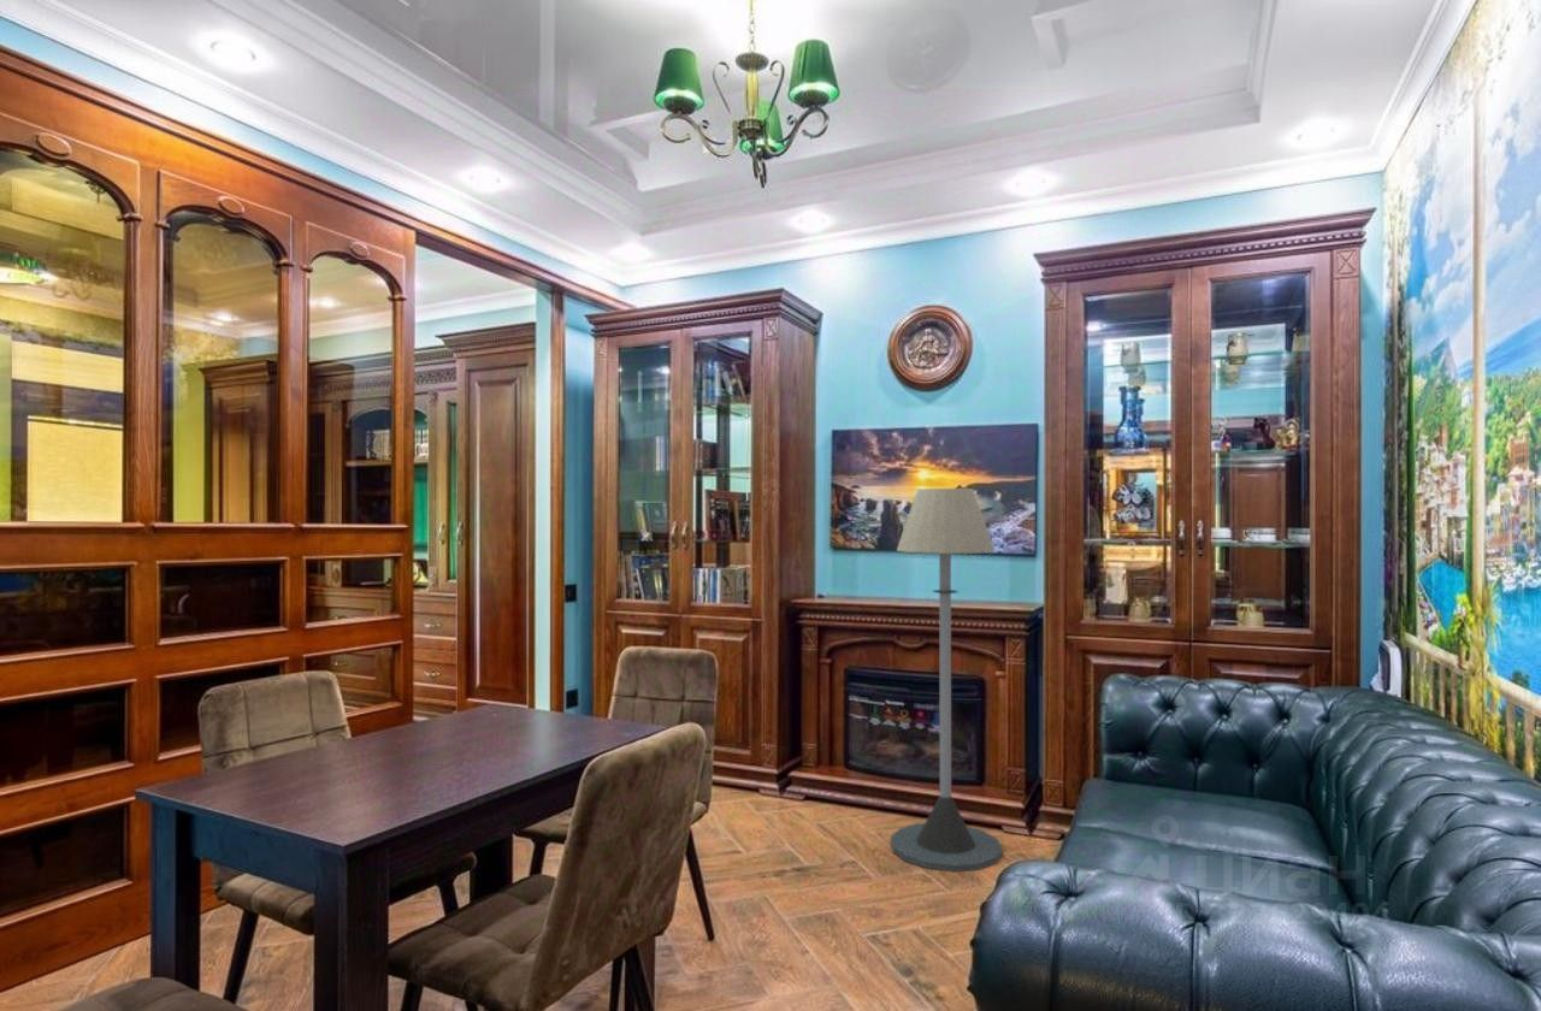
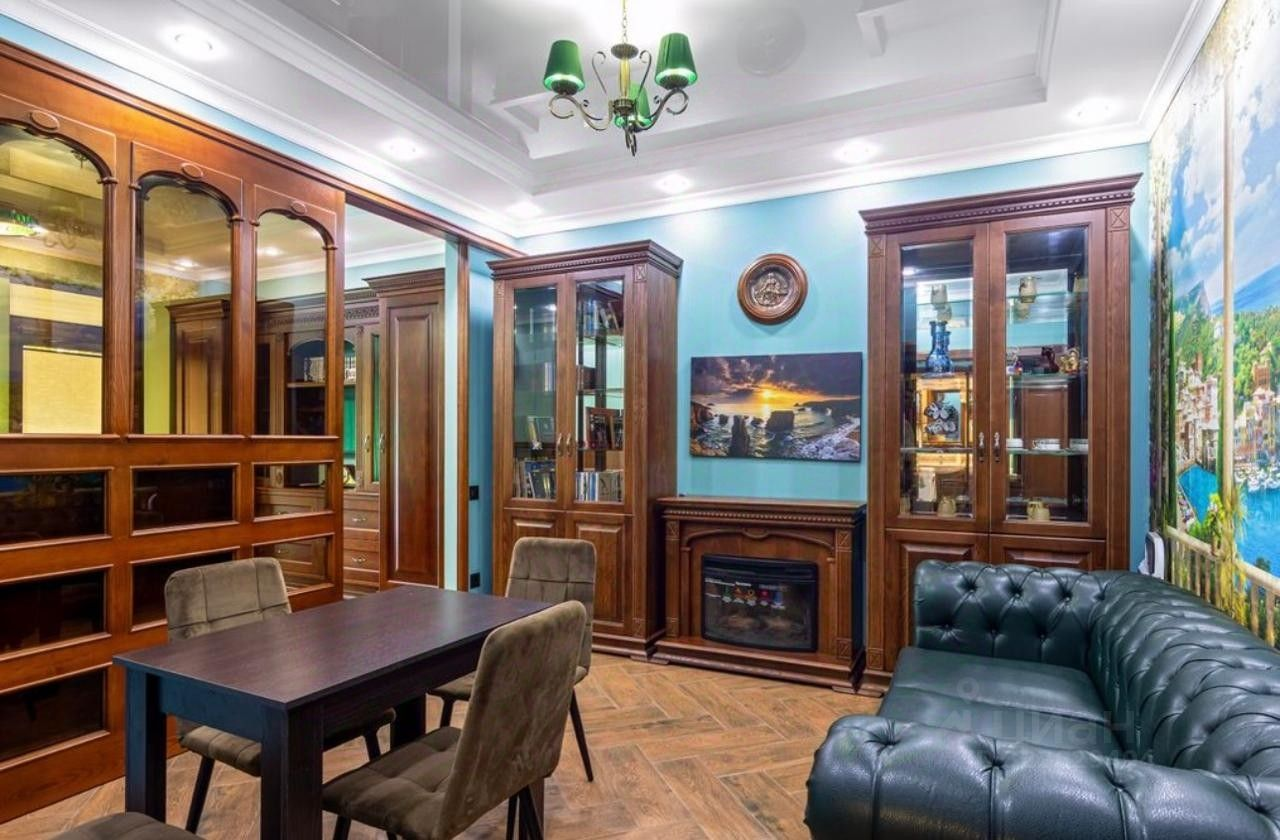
- floor lamp (945, 668)
